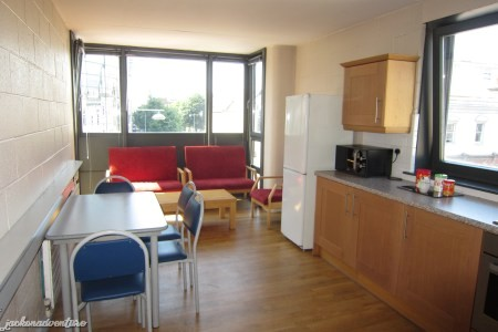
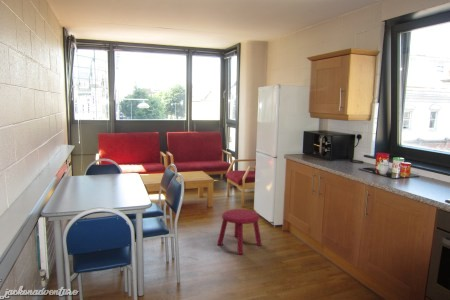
+ stool (239, 229)
